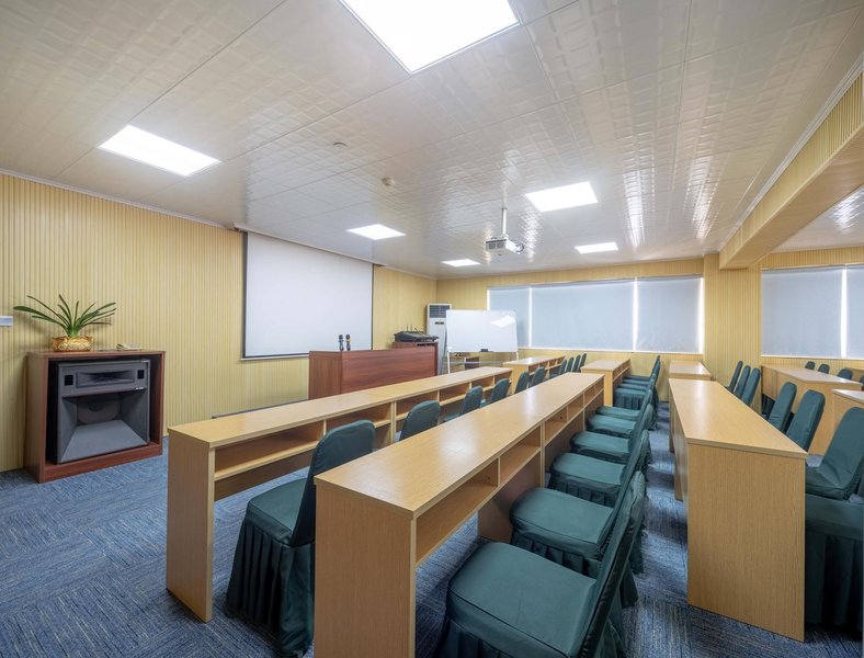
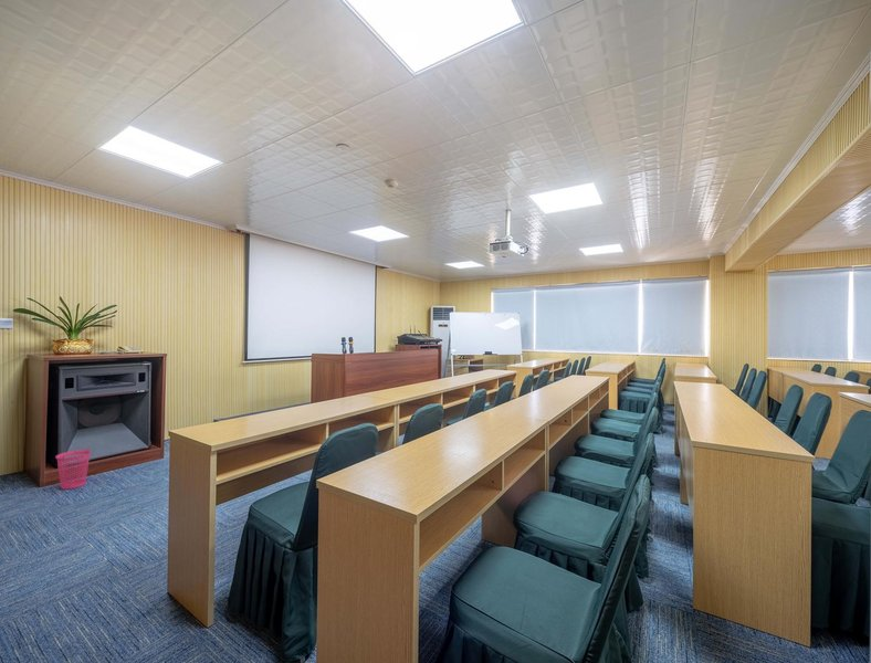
+ waste basket (73, 470)
